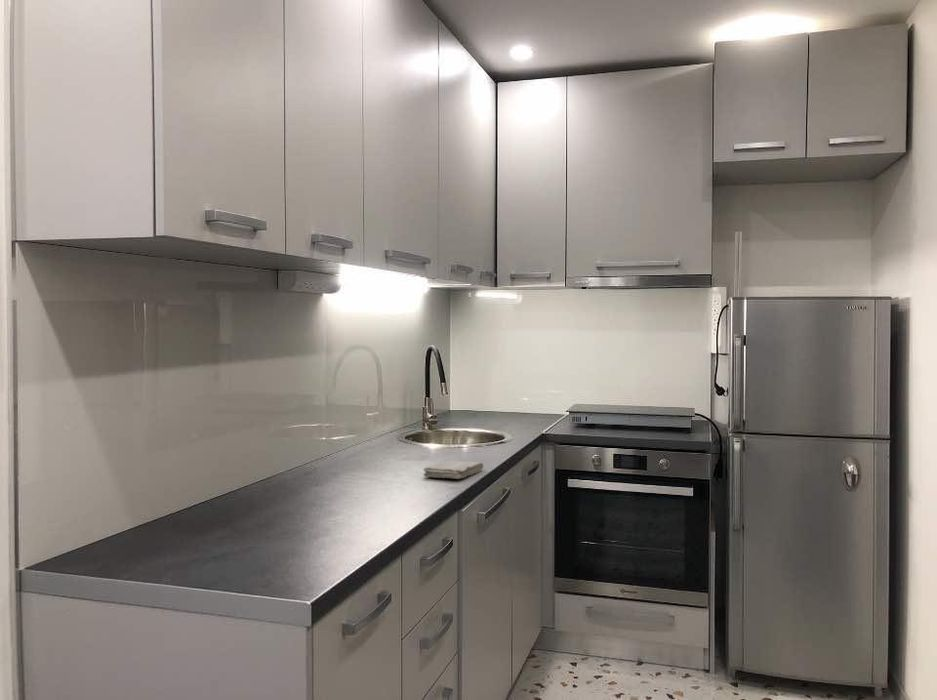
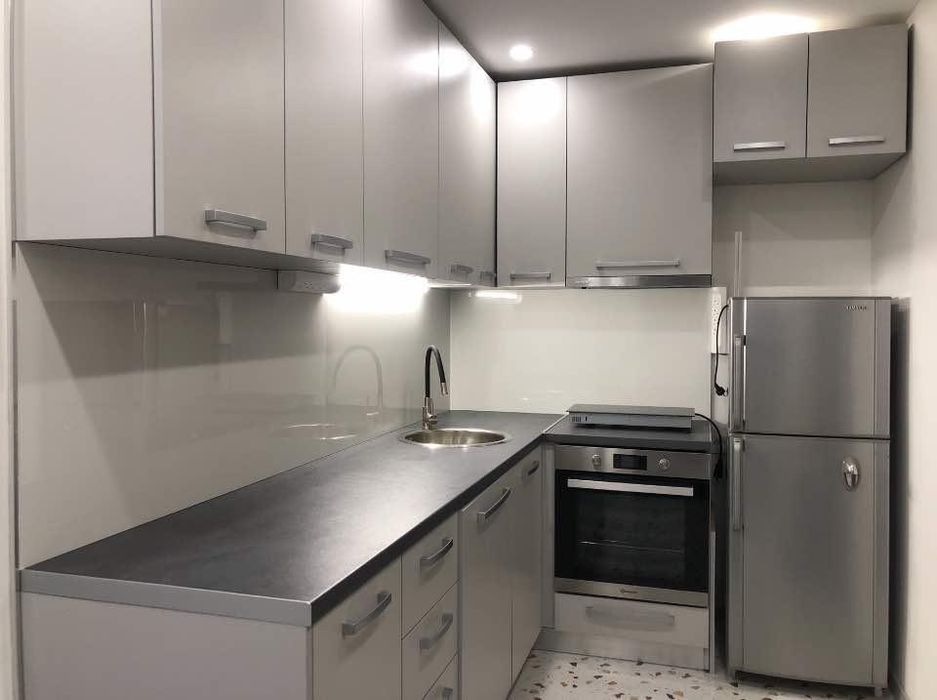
- washcloth (453, 468)
